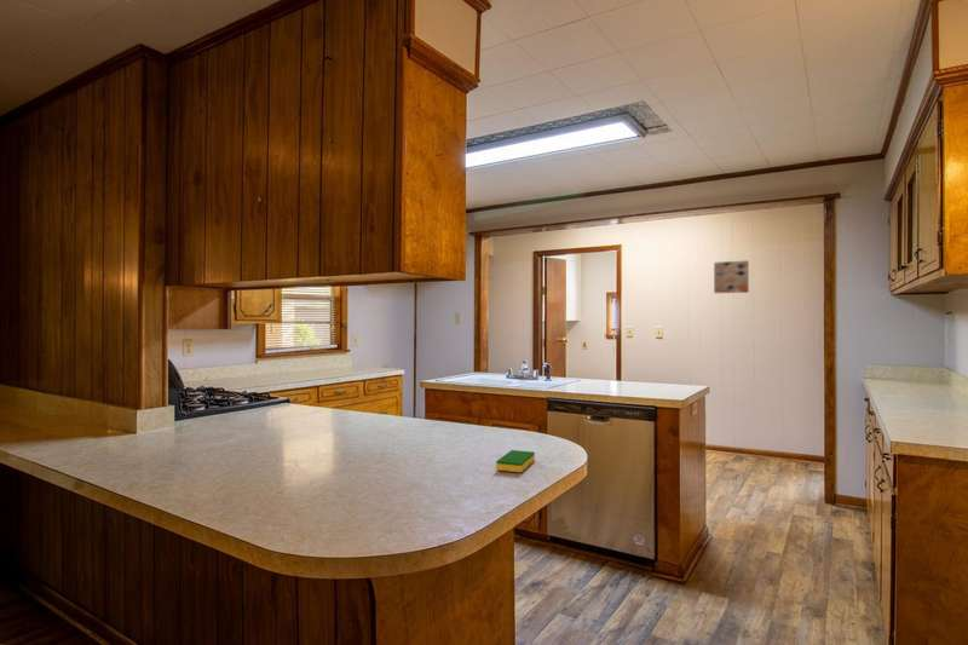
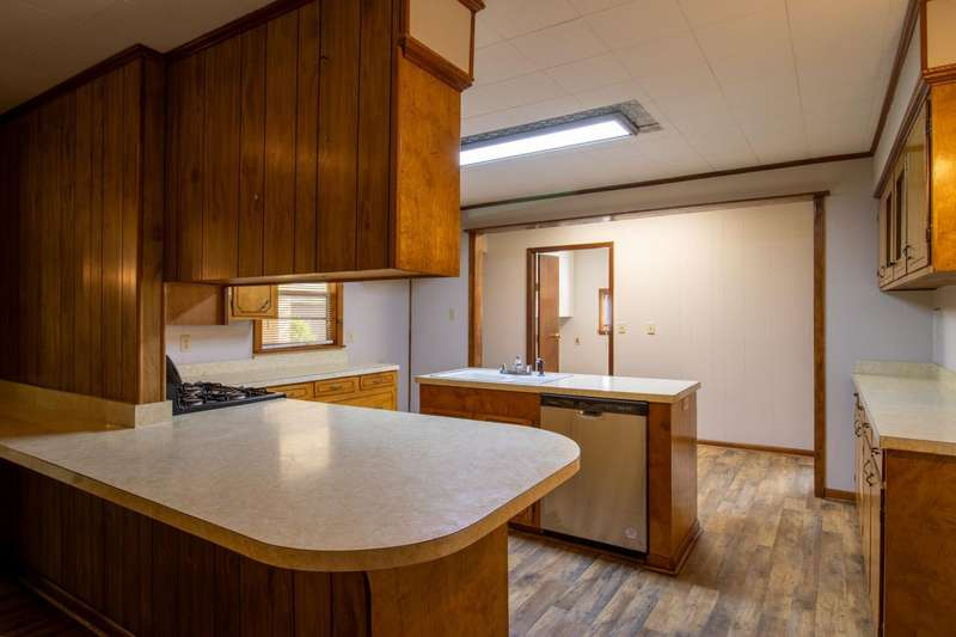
- dish sponge (515, 460)
- wall art (731, 277)
